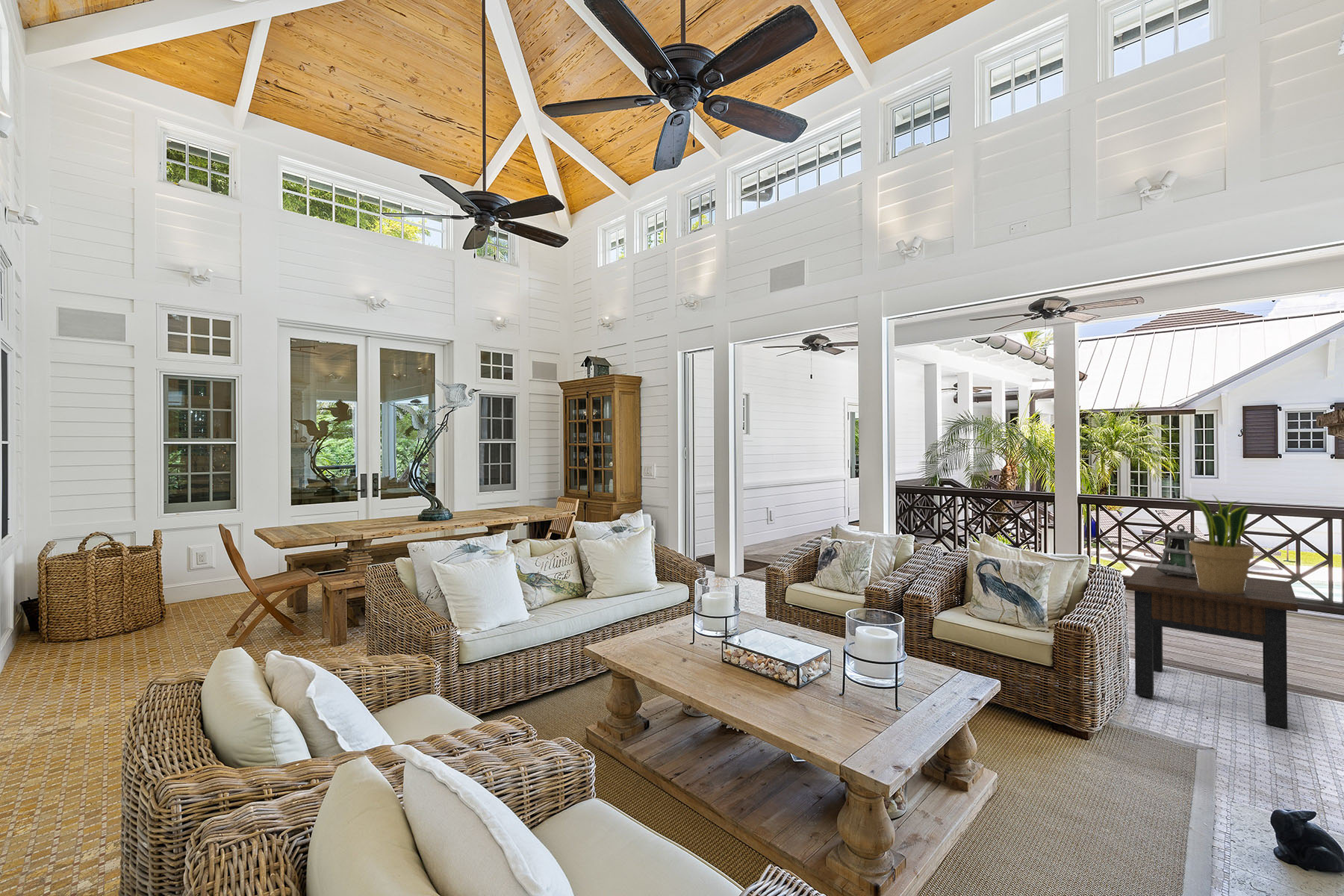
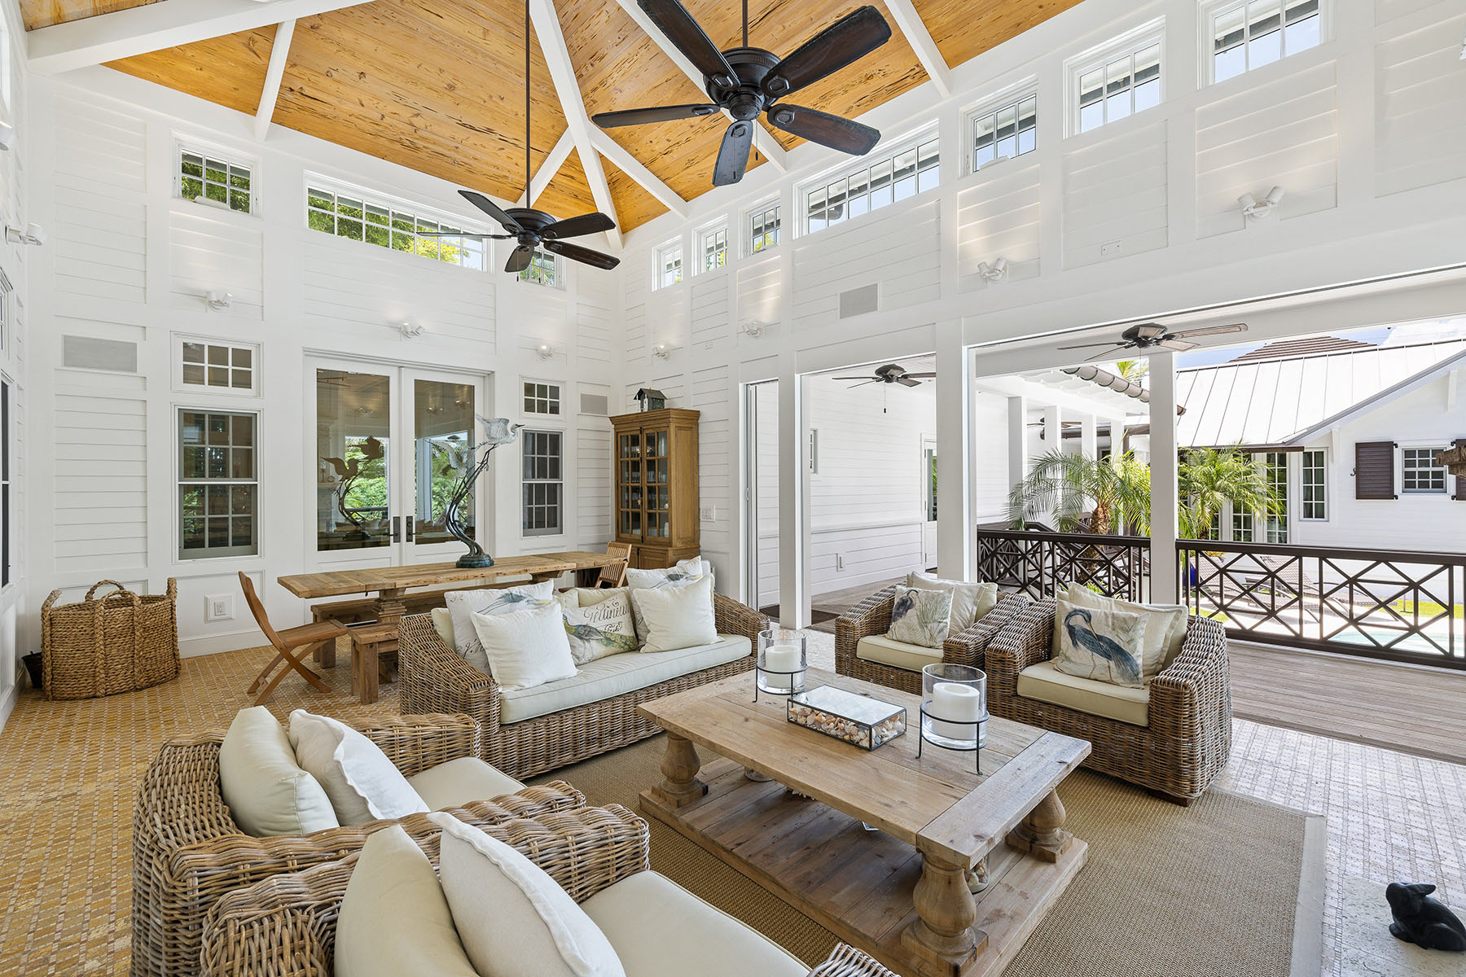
- side table (1208, 633)
- lantern (1180, 550)
- potted plant (1216, 541)
